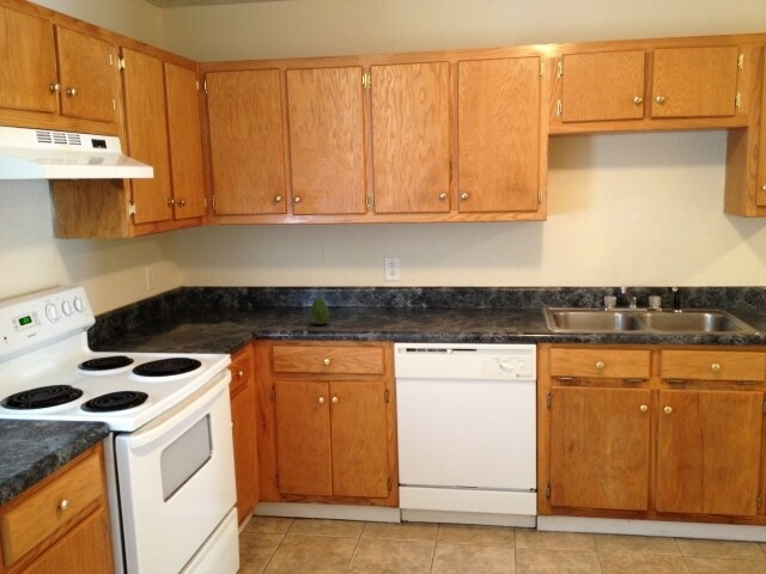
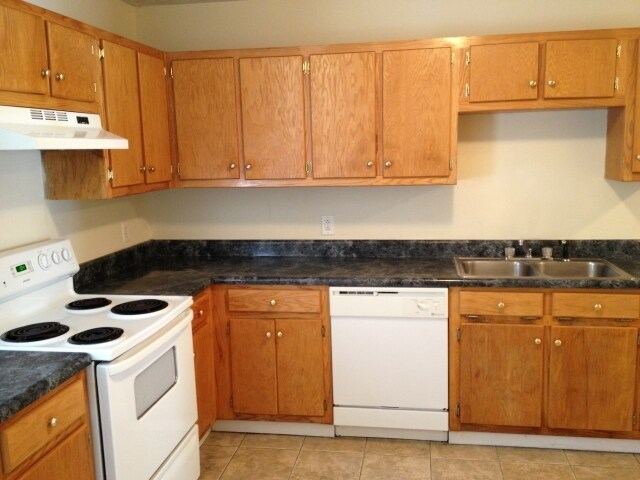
- fruit (320, 311)
